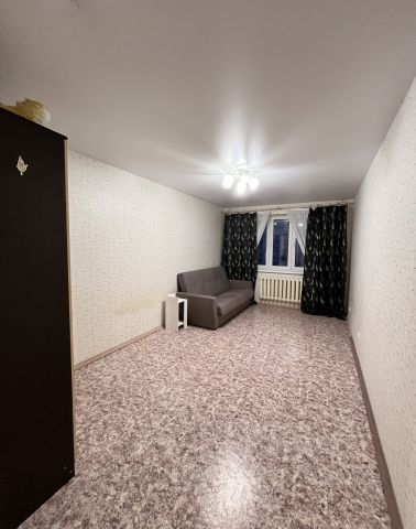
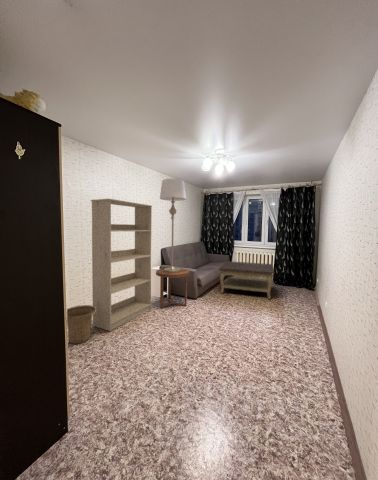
+ side table (170, 287)
+ basket (79, 324)
+ lamp (172, 225)
+ bookcase (124, 260)
+ coffee table (246, 277)
